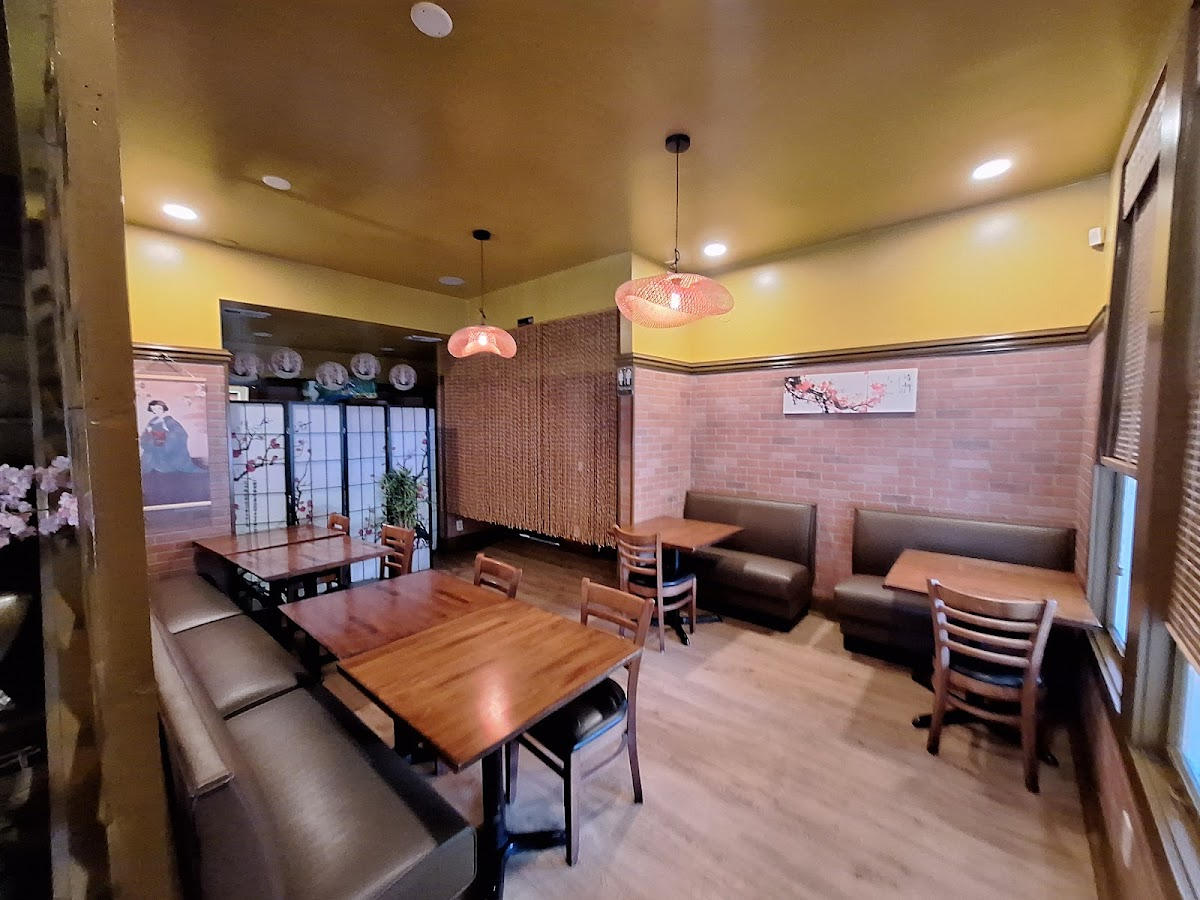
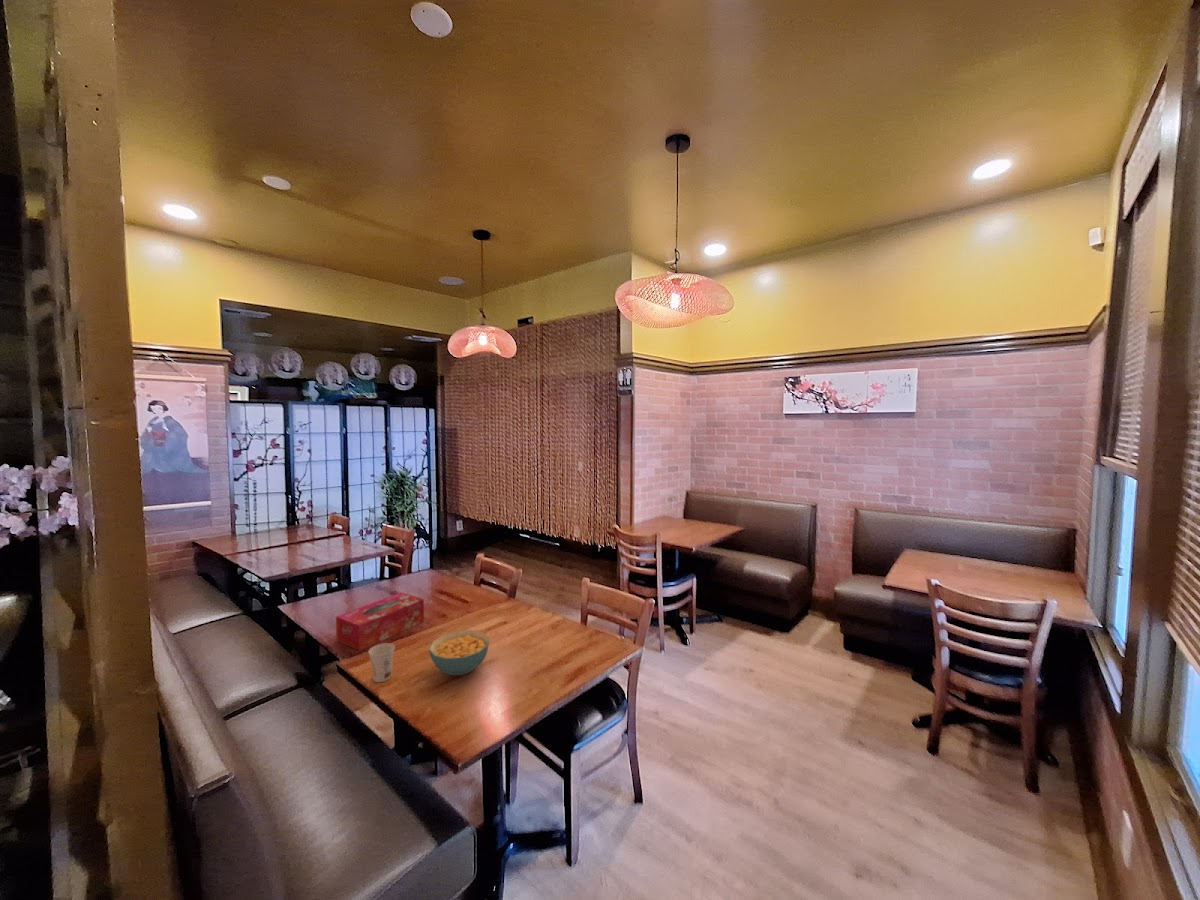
+ tissue box (382, 619)
+ cereal bowl (460, 657)
+ cup (382, 663)
